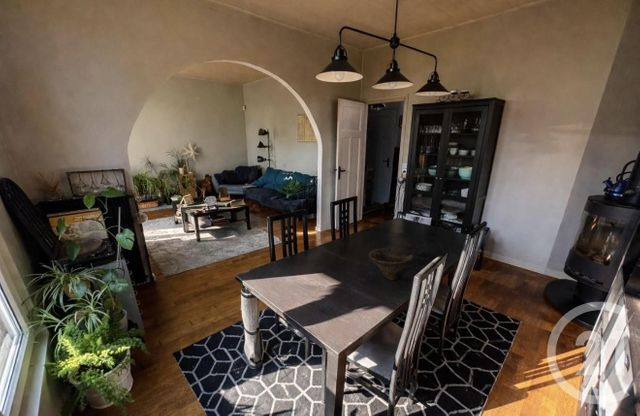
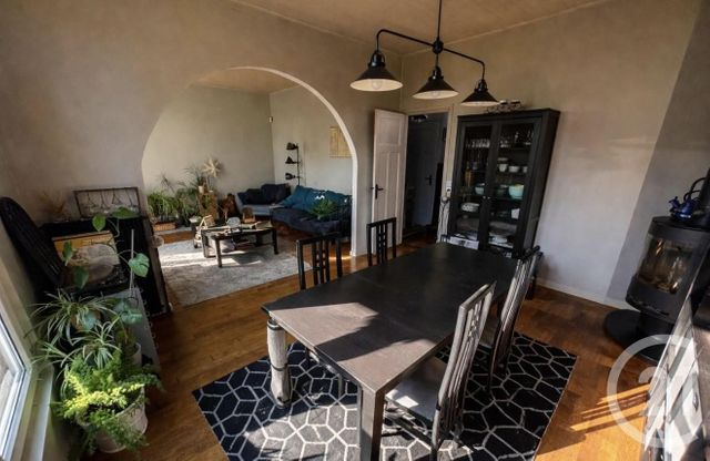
- bowl (389, 264)
